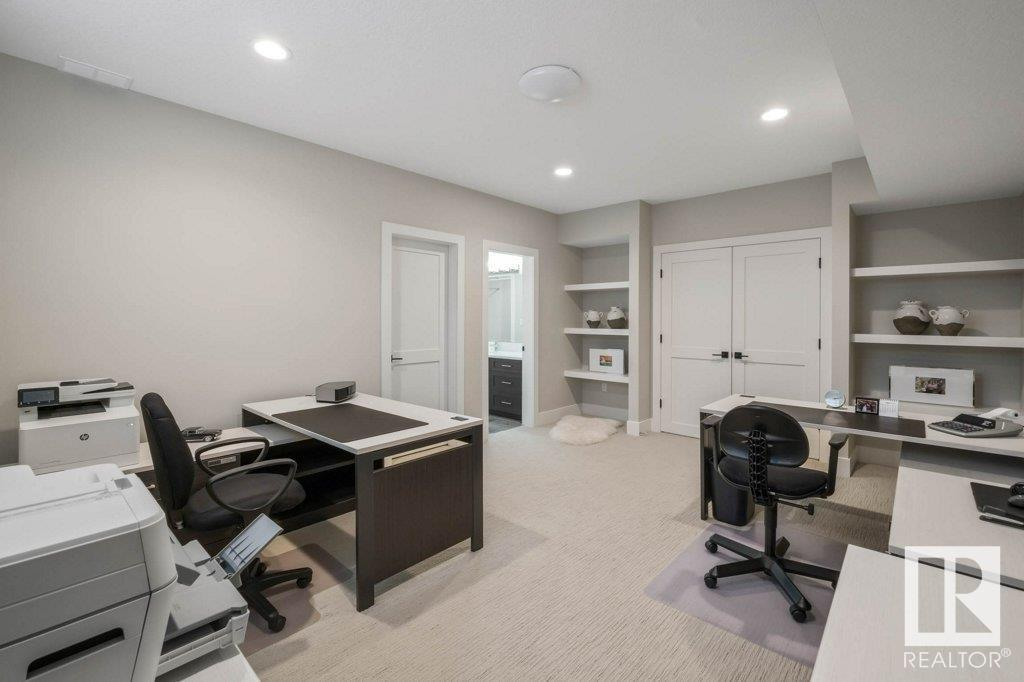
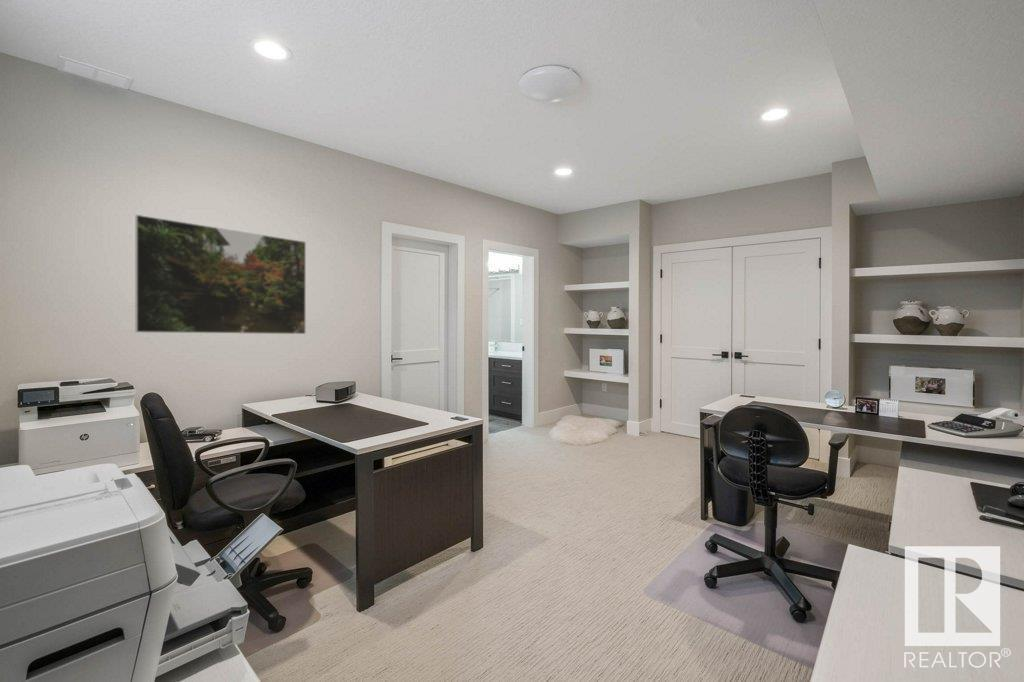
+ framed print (230, 281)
